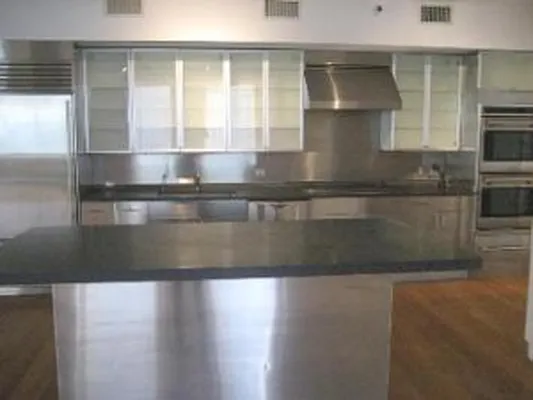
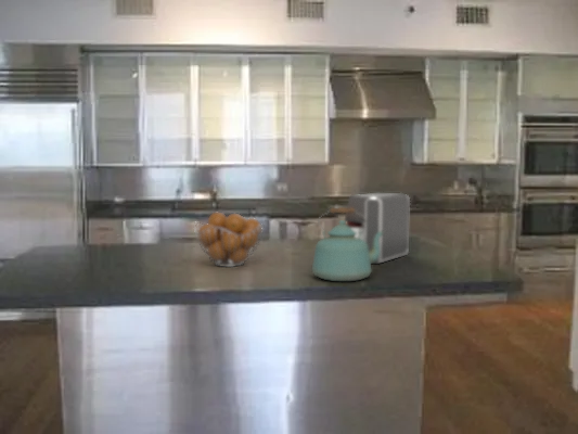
+ kettle (347, 242)
+ coffee maker (374, 226)
+ fruit basket (229, 238)
